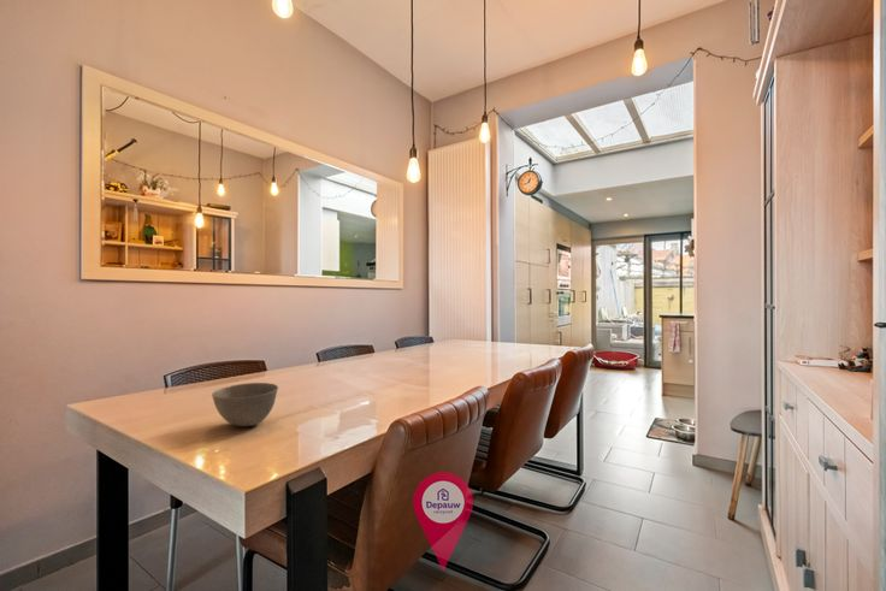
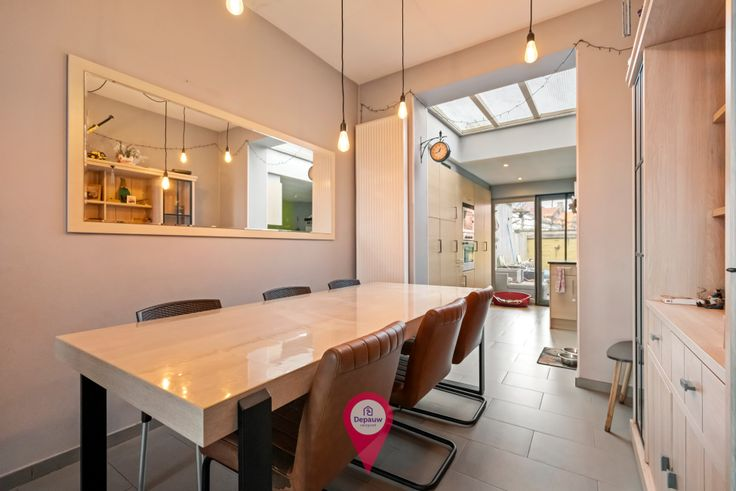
- bowl (246, 406)
